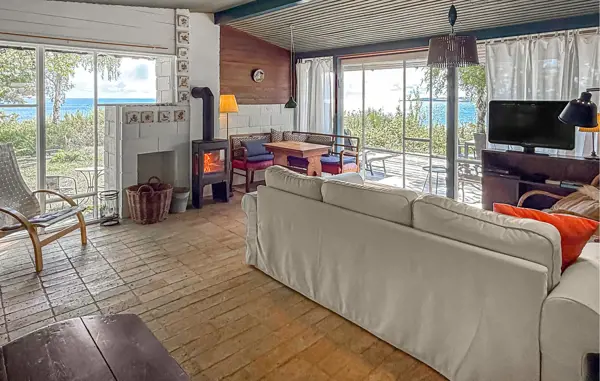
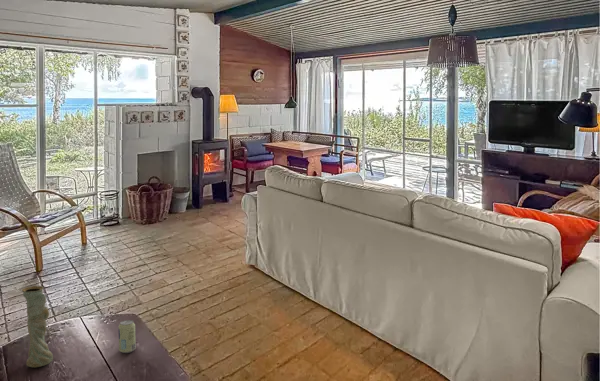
+ beverage can (127, 336)
+ vase (38, 325)
